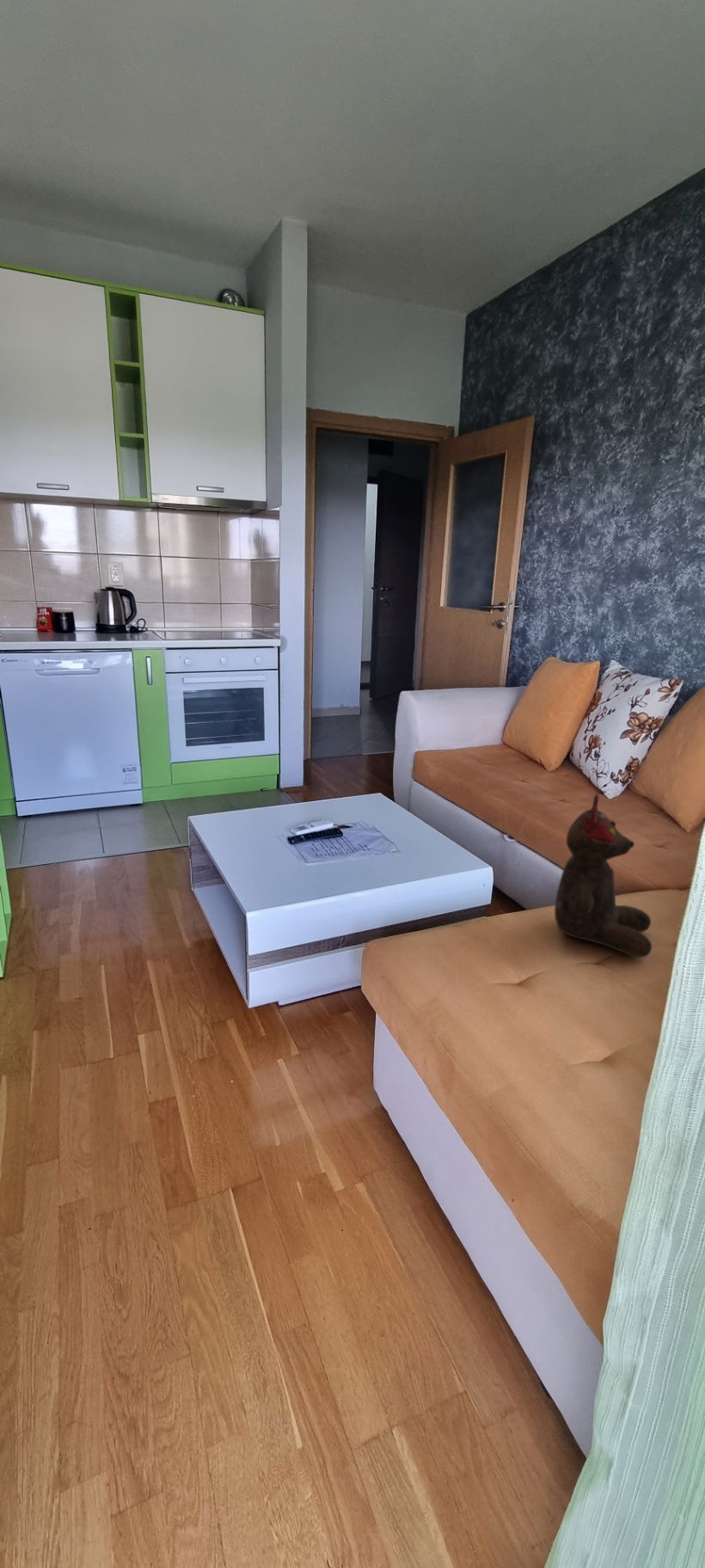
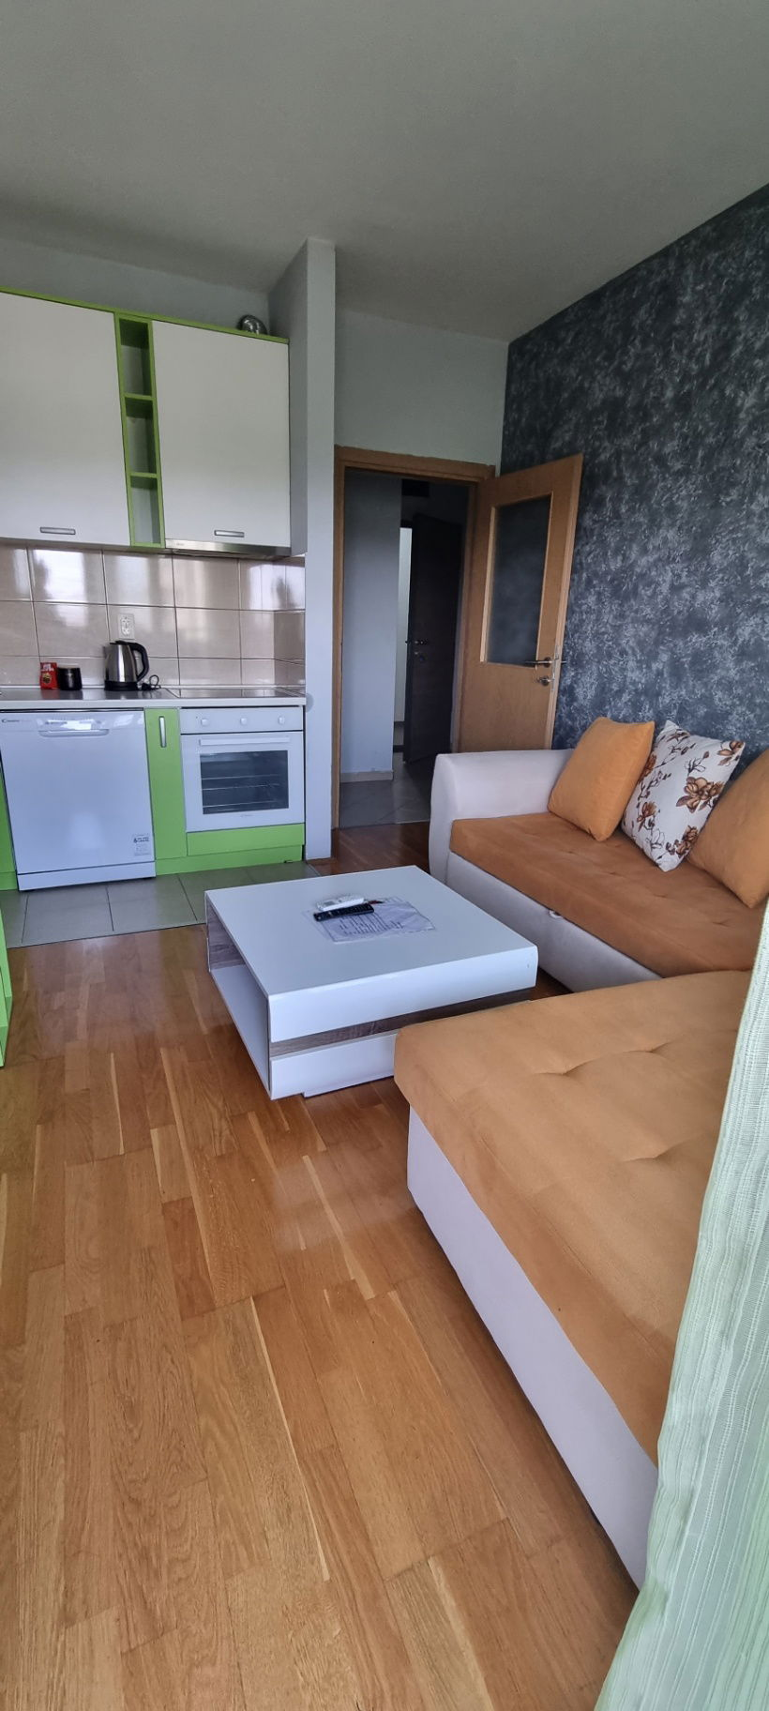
- teddy bear (609, 872)
